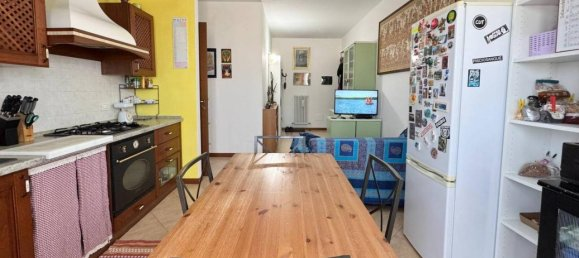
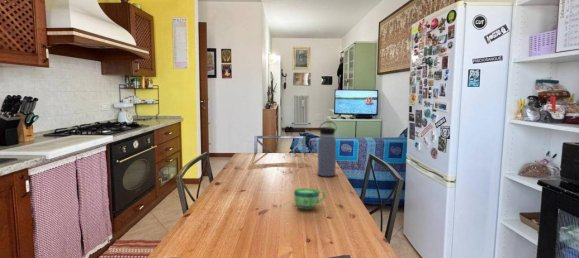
+ cup (309, 198)
+ water bottle (327, 147)
